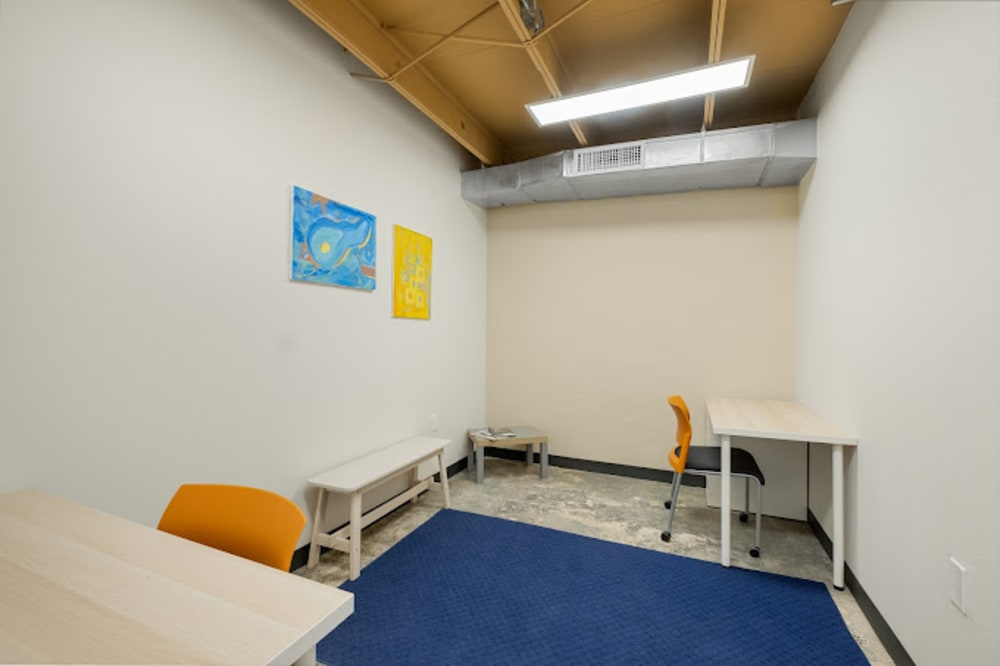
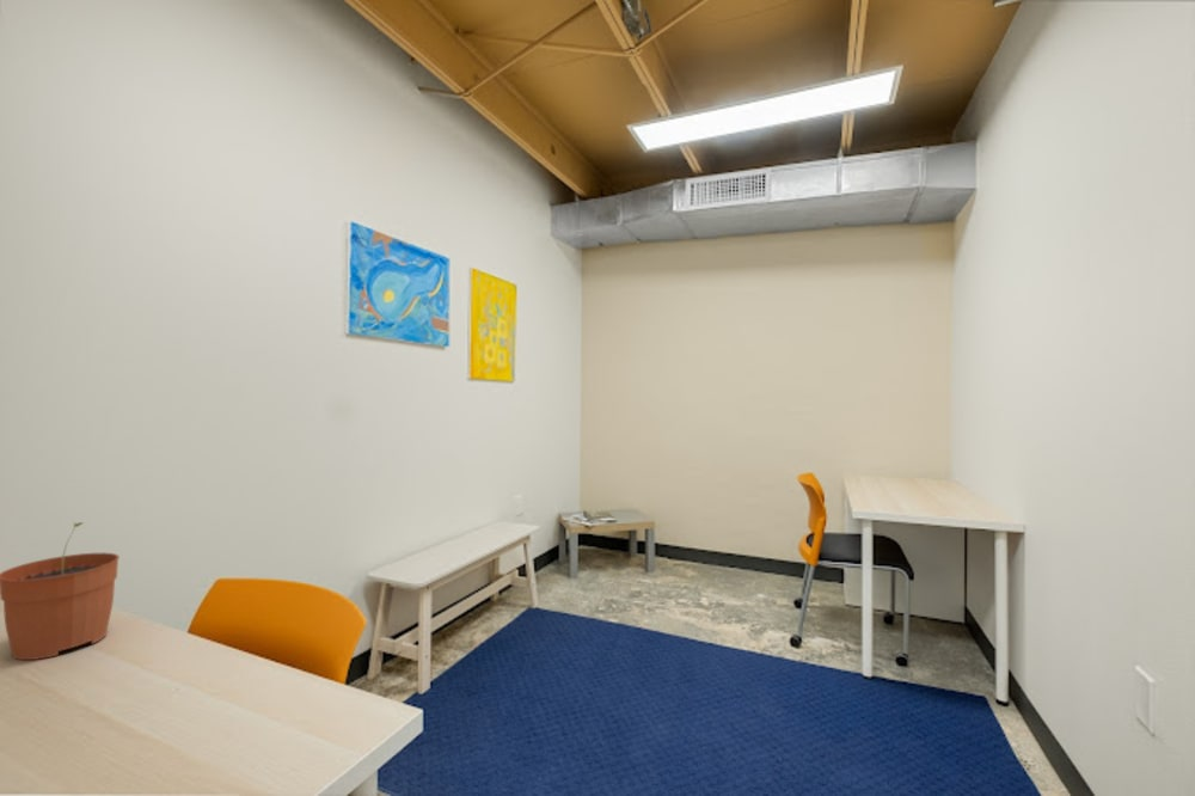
+ plant pot (61, 584)
